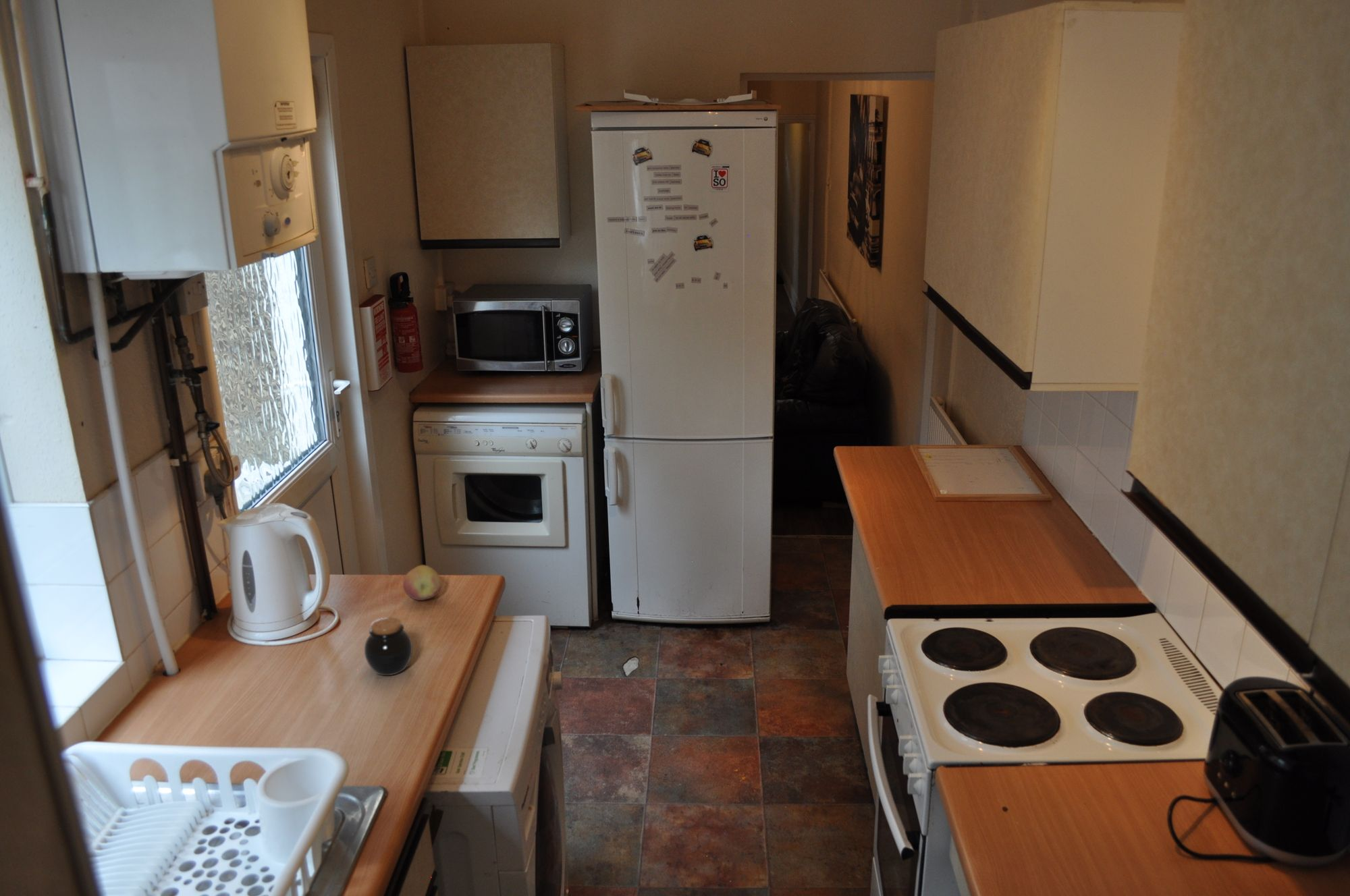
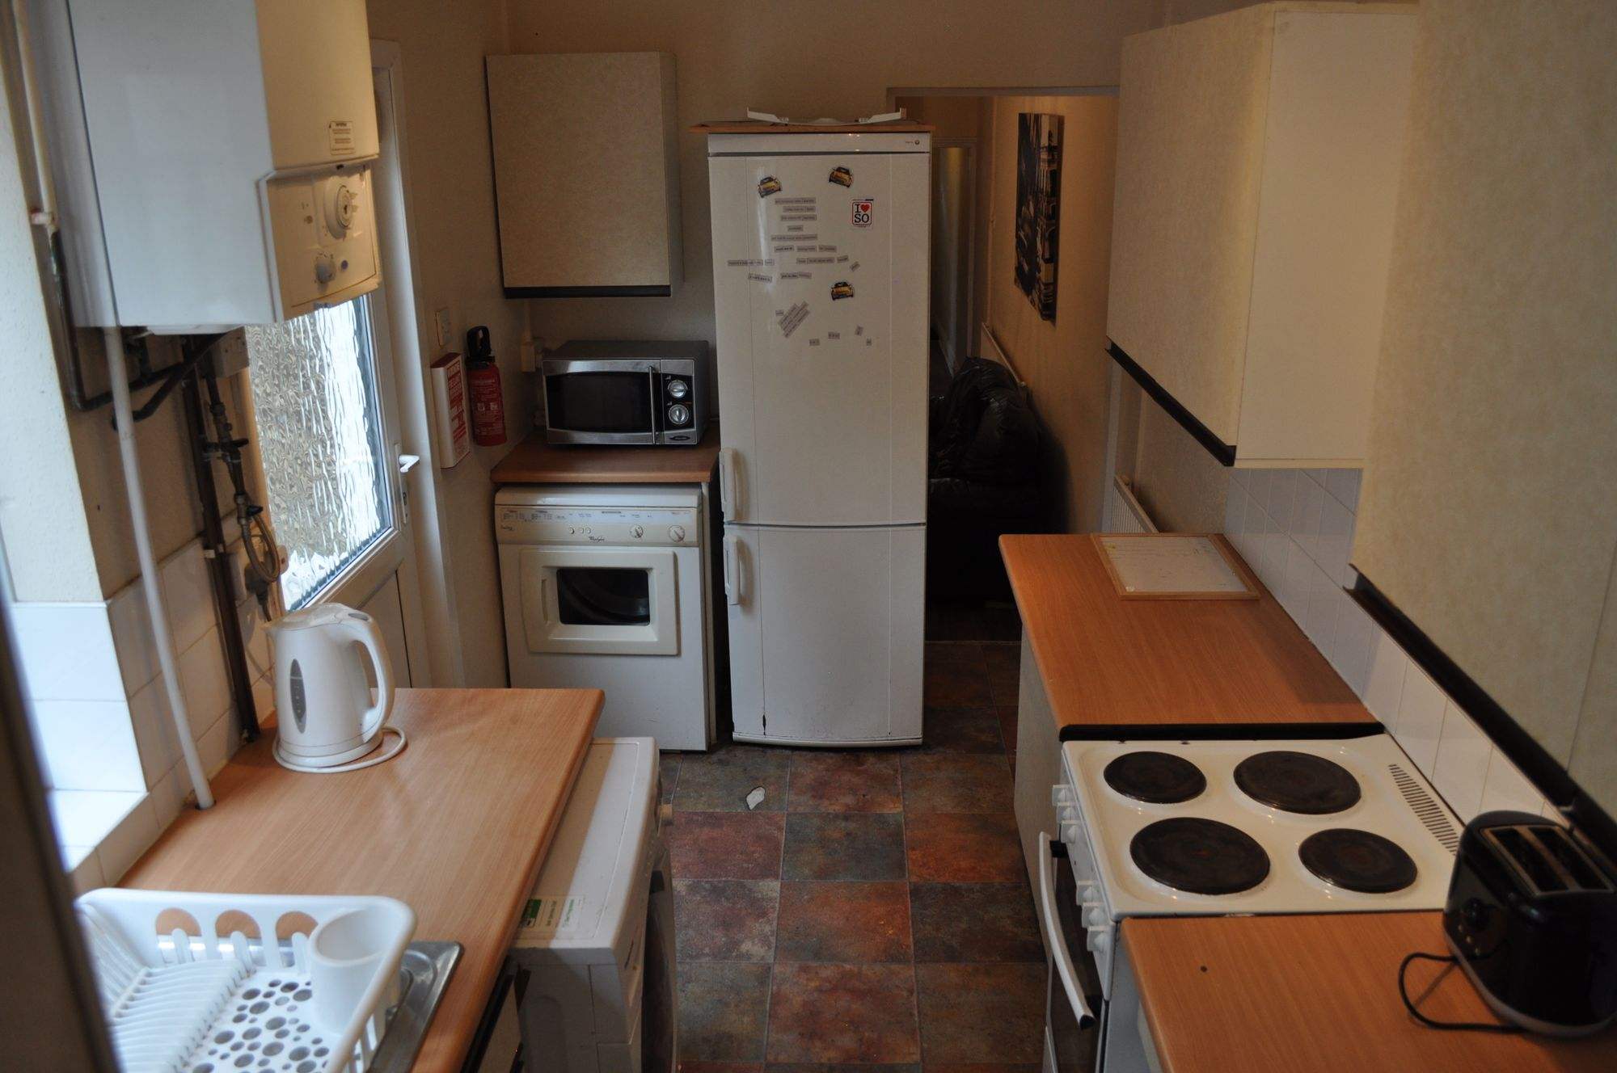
- fruit (422, 582)
- jar (388, 646)
